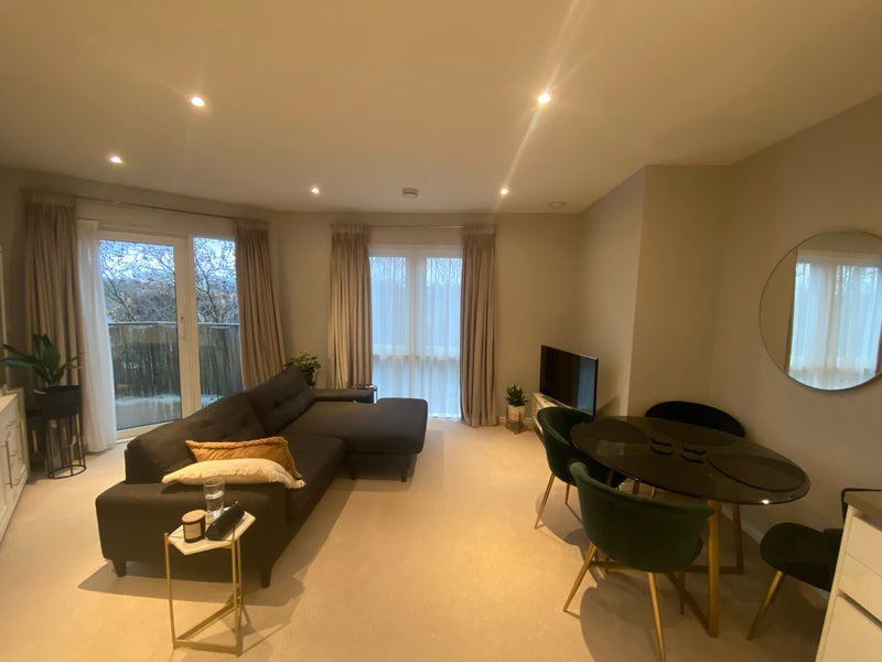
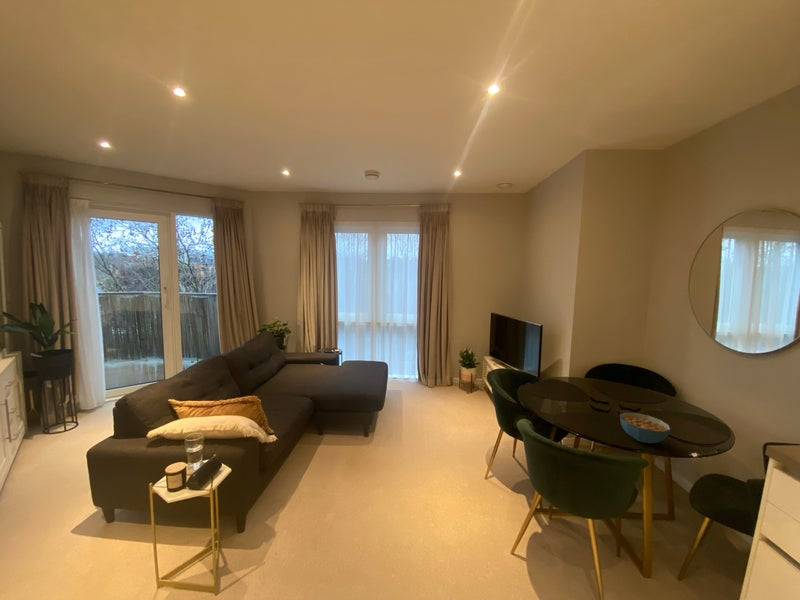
+ cereal bowl (643, 430)
